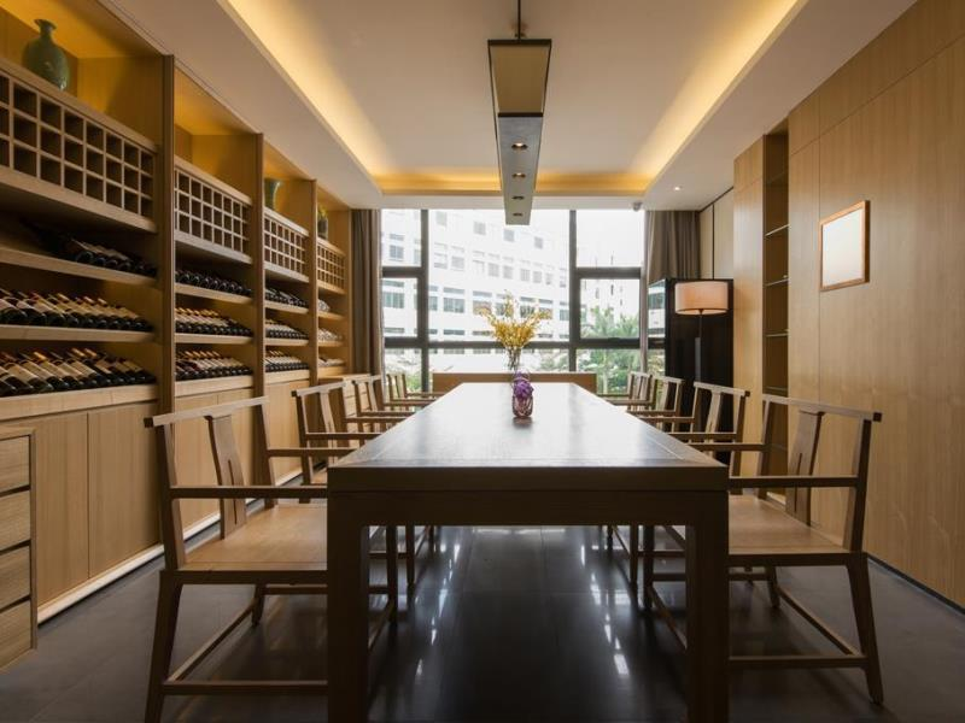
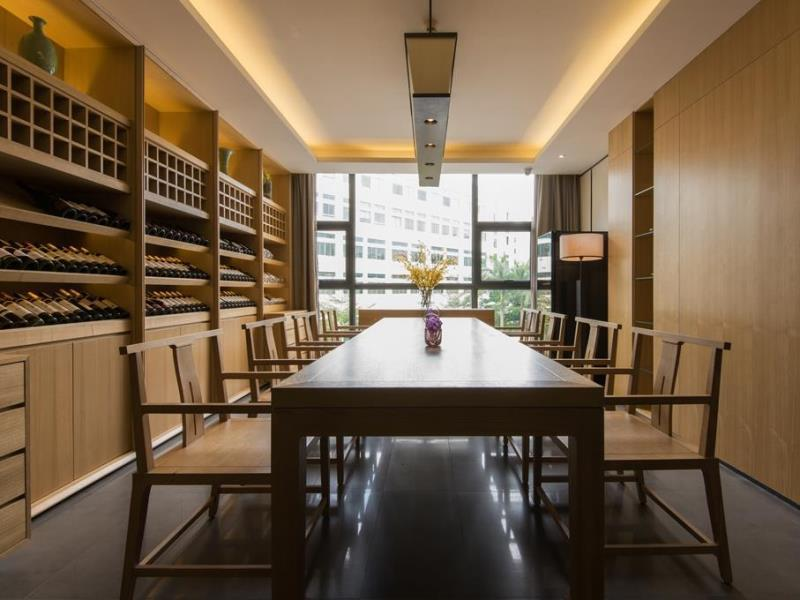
- writing board (842, 249)
